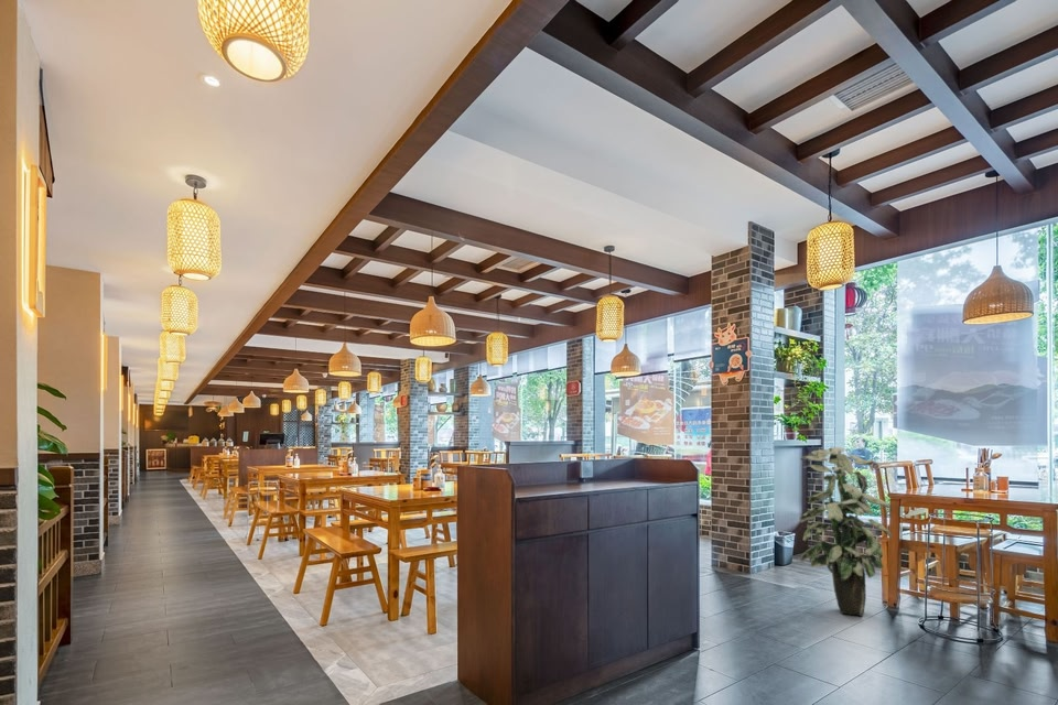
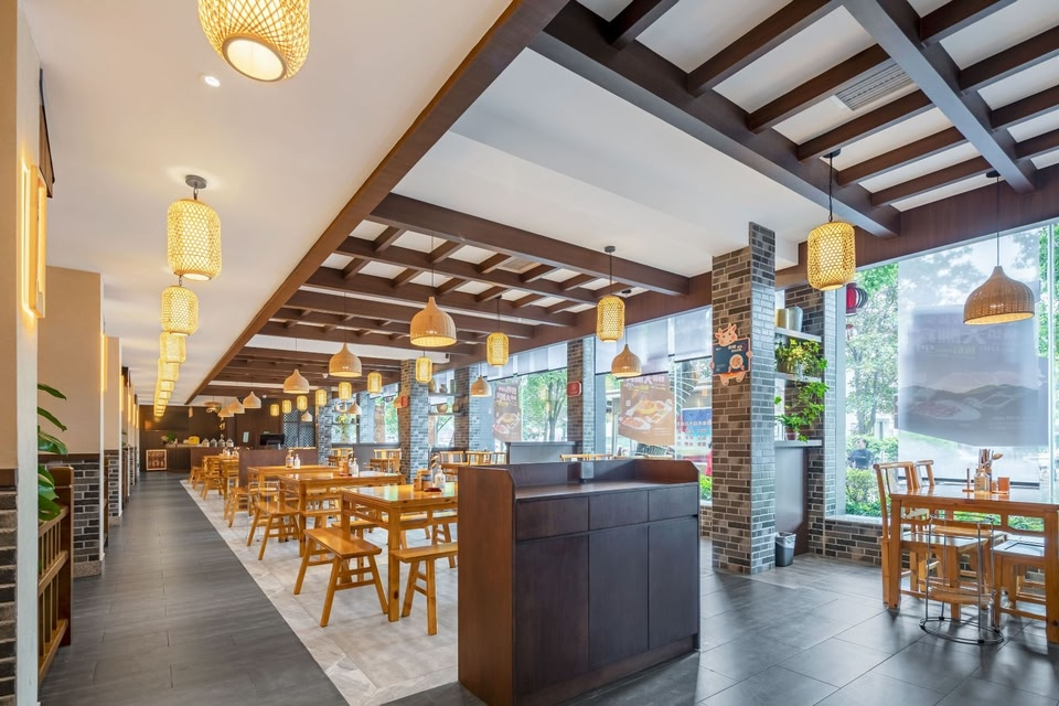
- indoor plant (841, 527)
